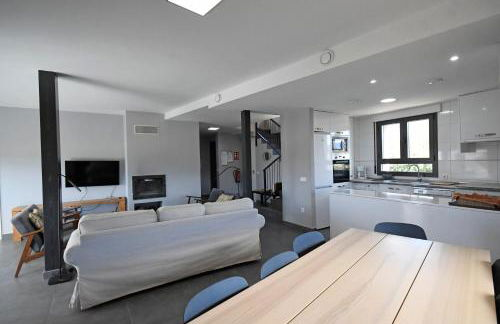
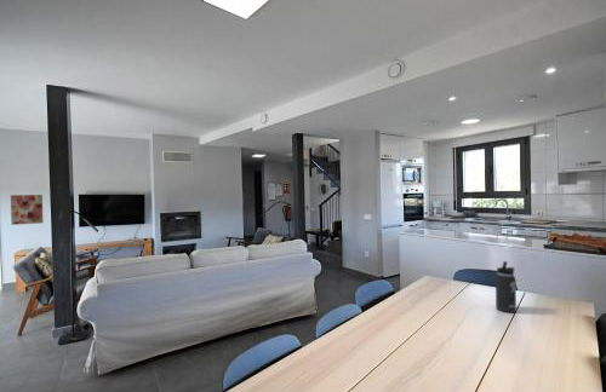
+ thermos bottle (507, 284)
+ wall art (27, 209)
